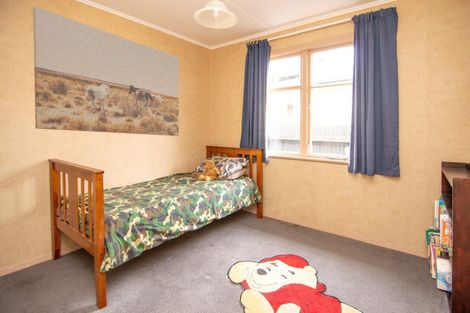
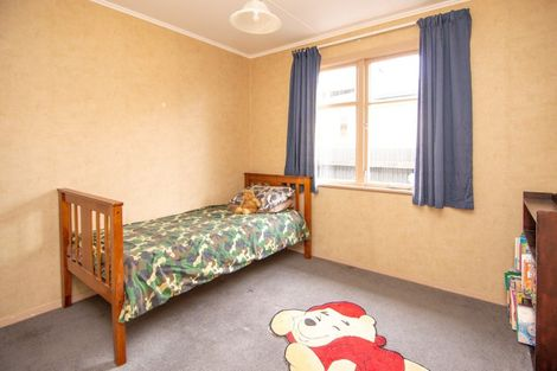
- wall art (121, 85)
